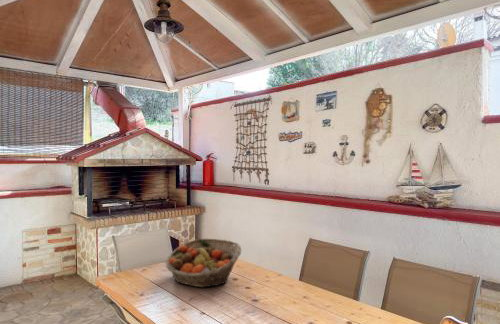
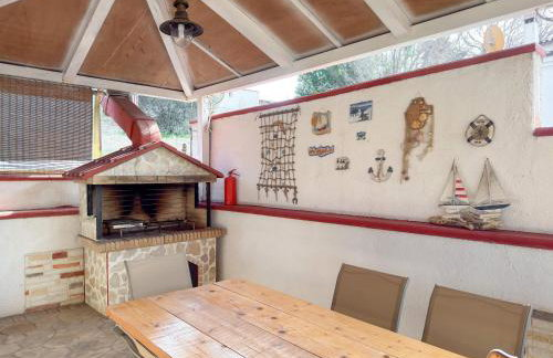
- fruit basket (203, 261)
